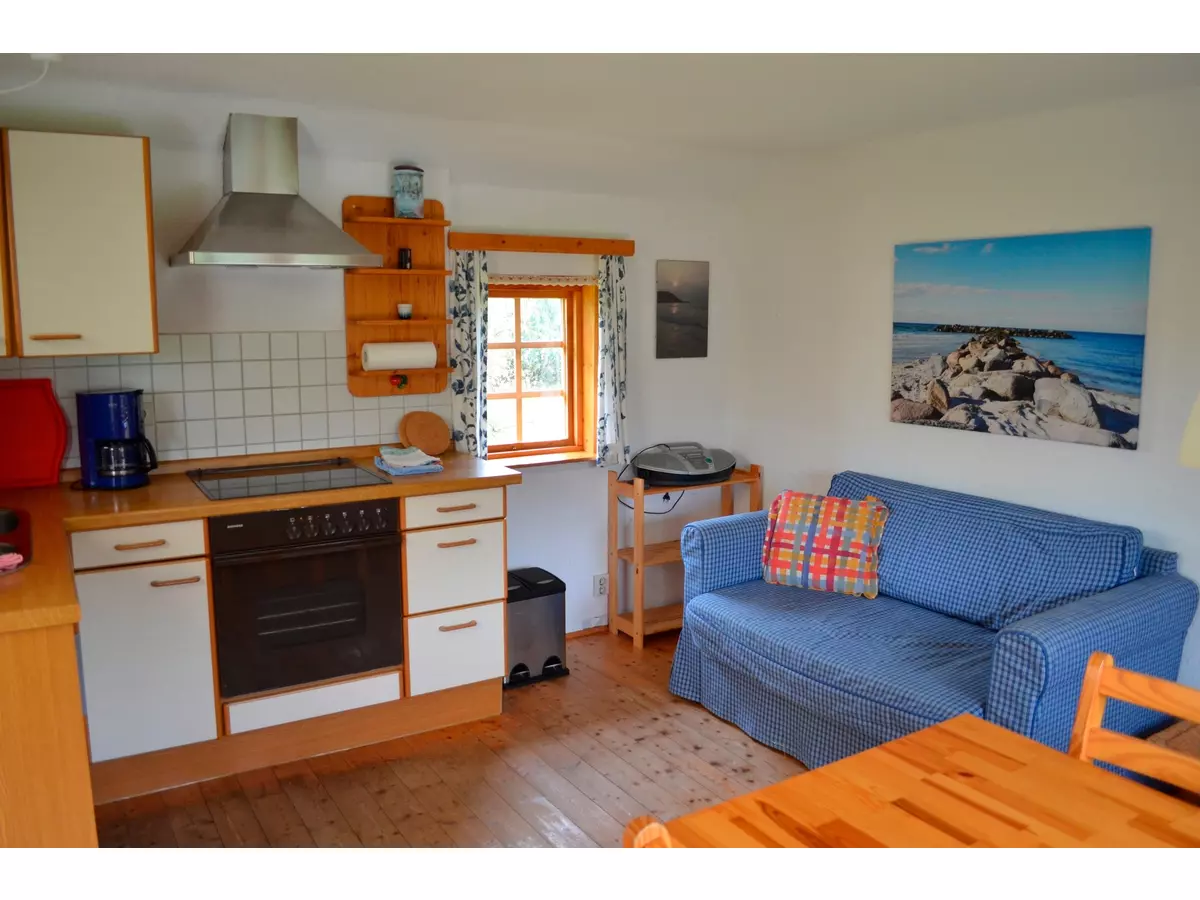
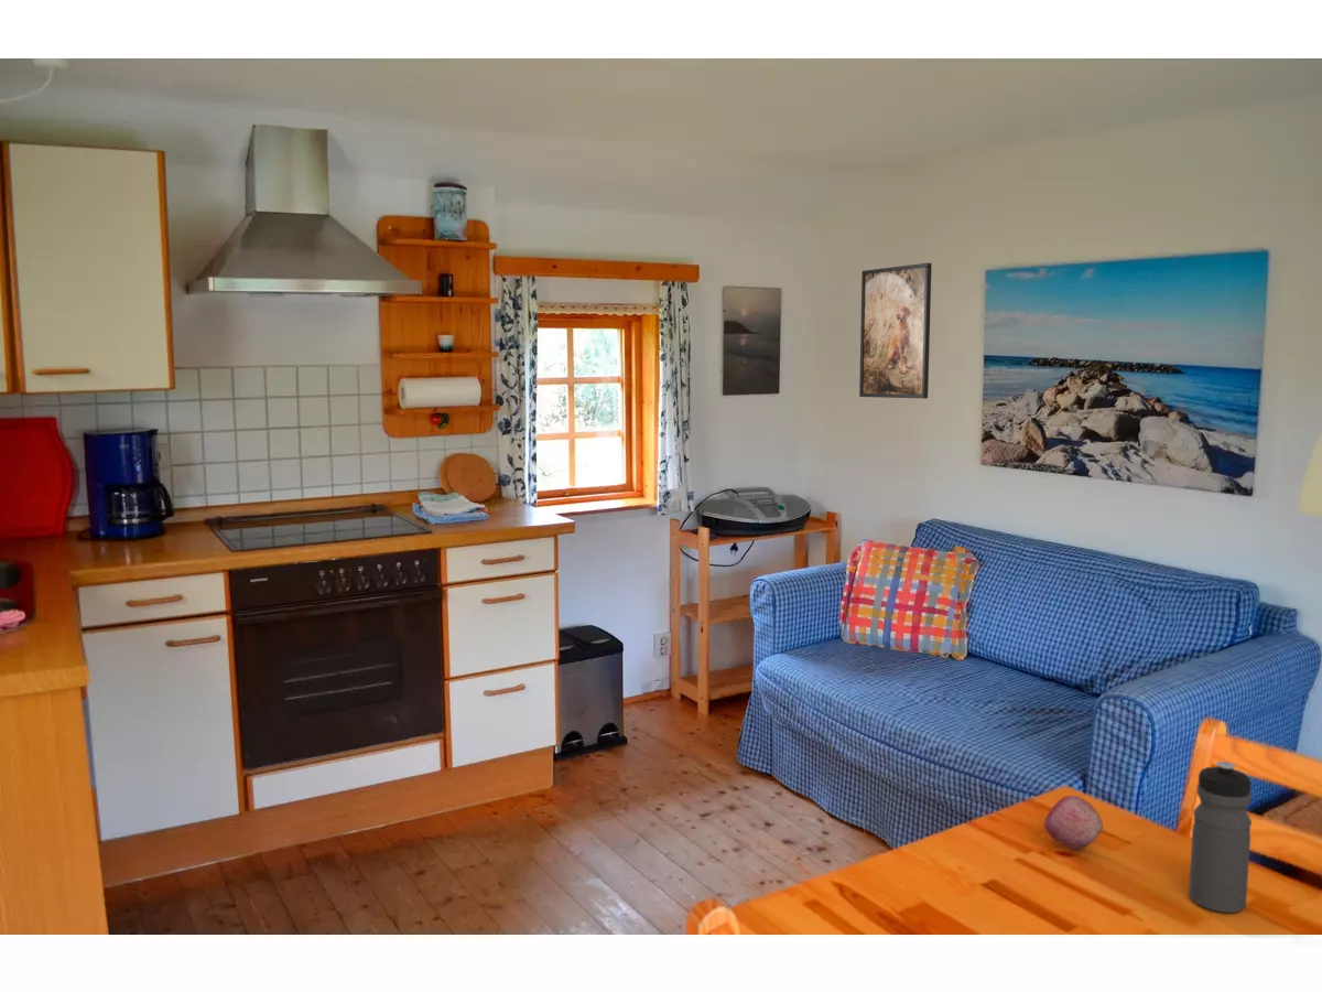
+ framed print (893, 332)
+ water bottle (1221, 832)
+ fruit (1073, 822)
